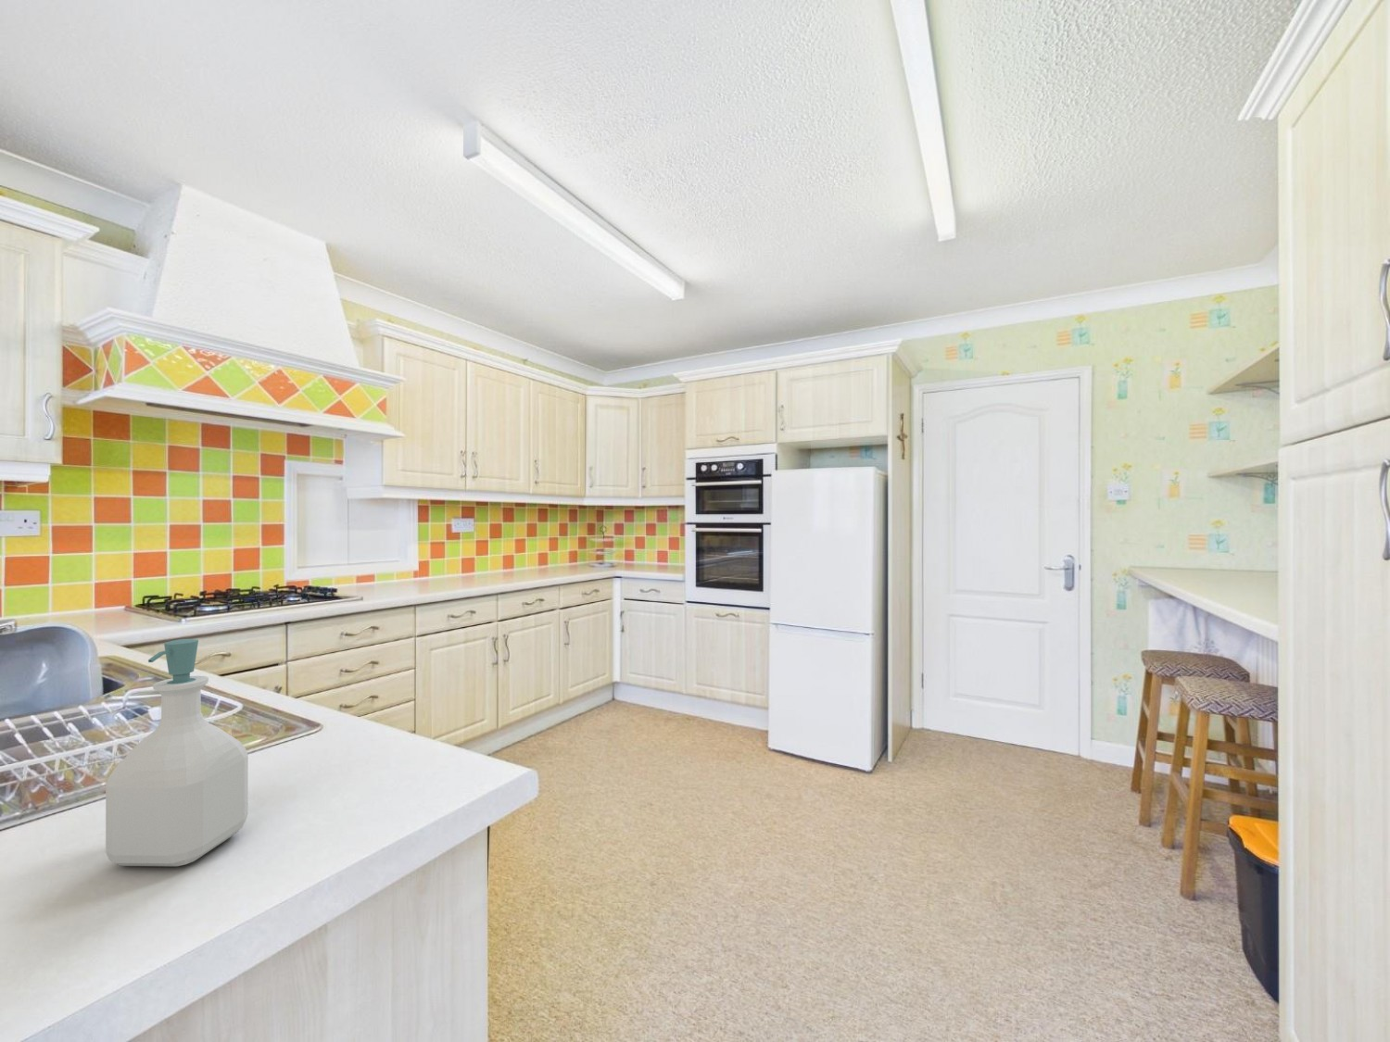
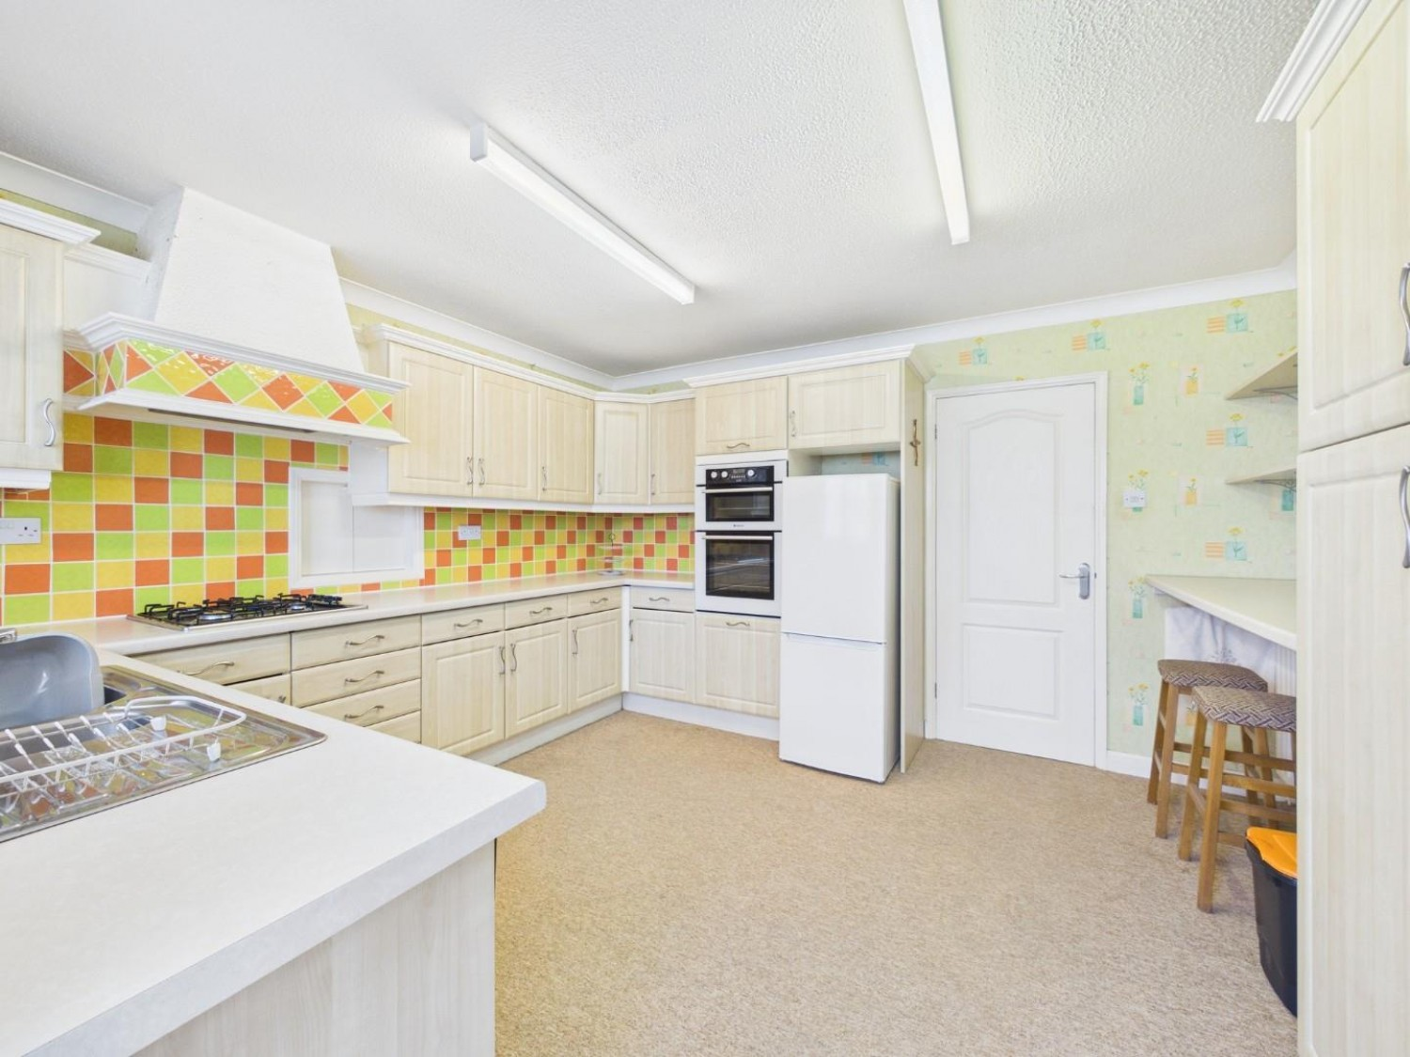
- soap bottle (181, 744)
